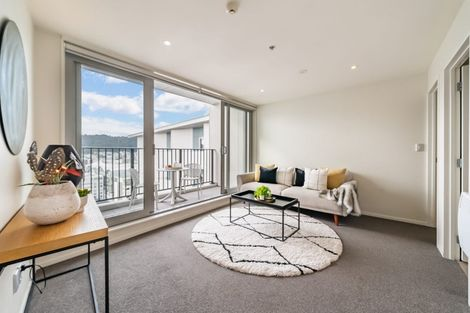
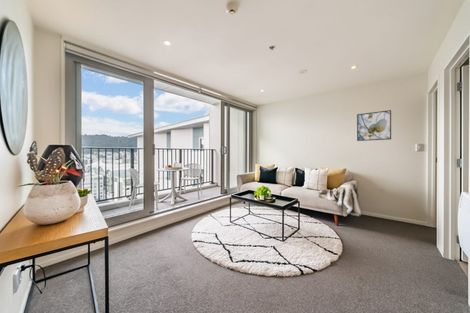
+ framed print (373, 126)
